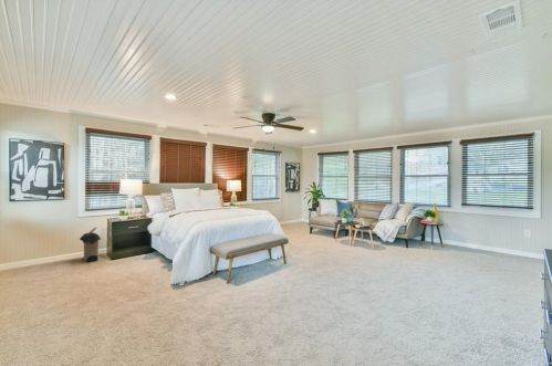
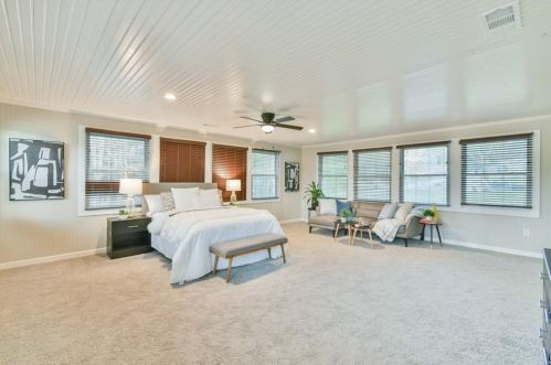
- laundry hamper (90, 243)
